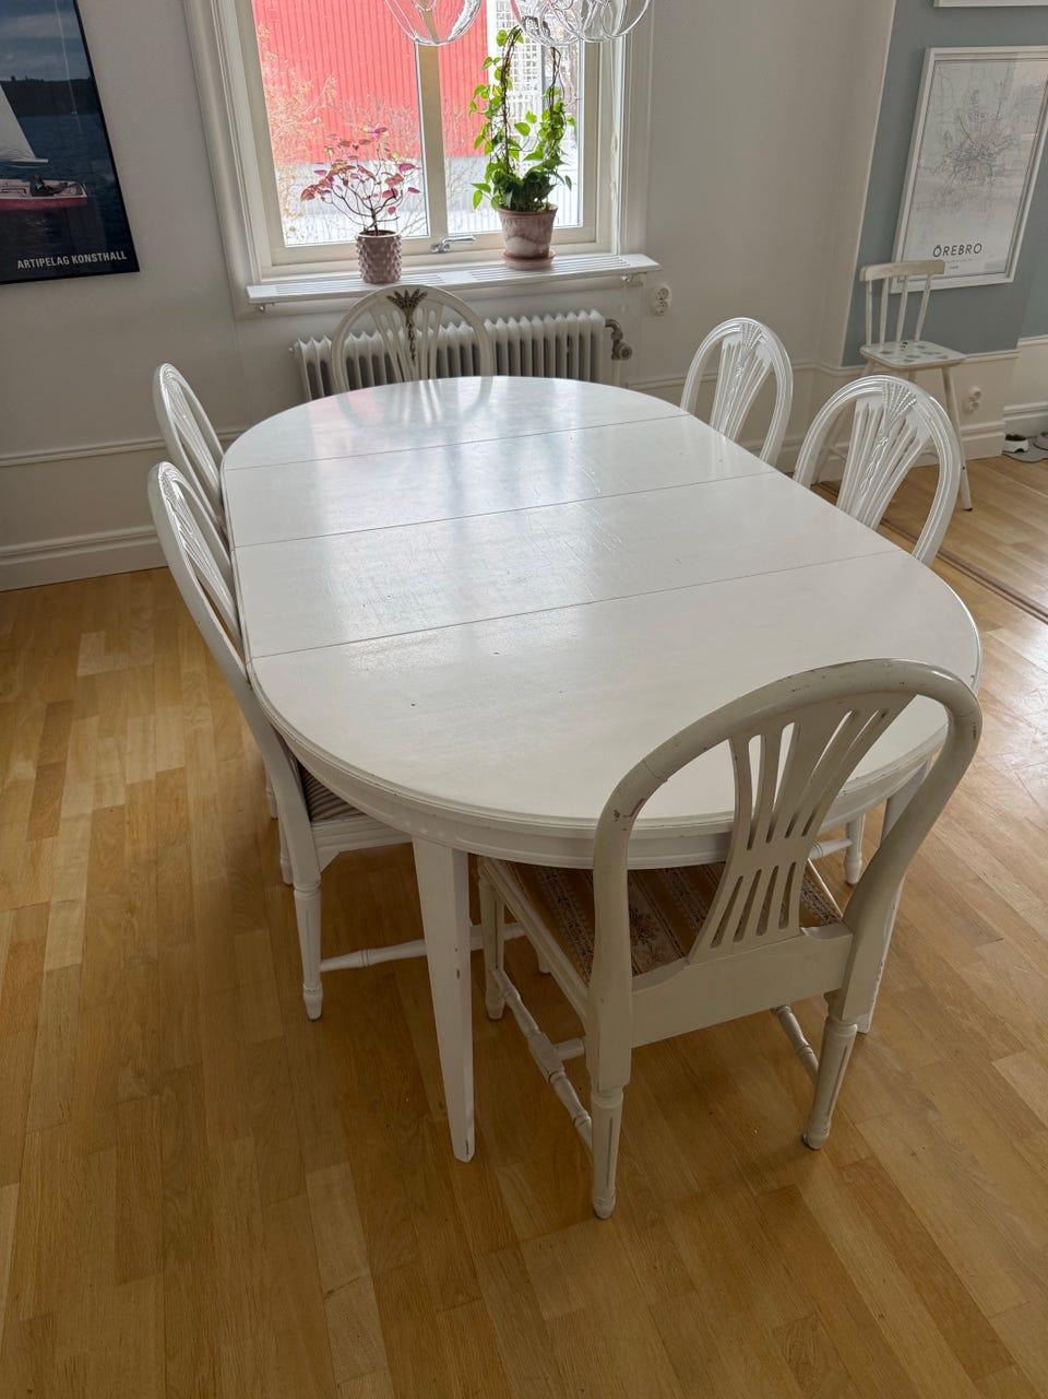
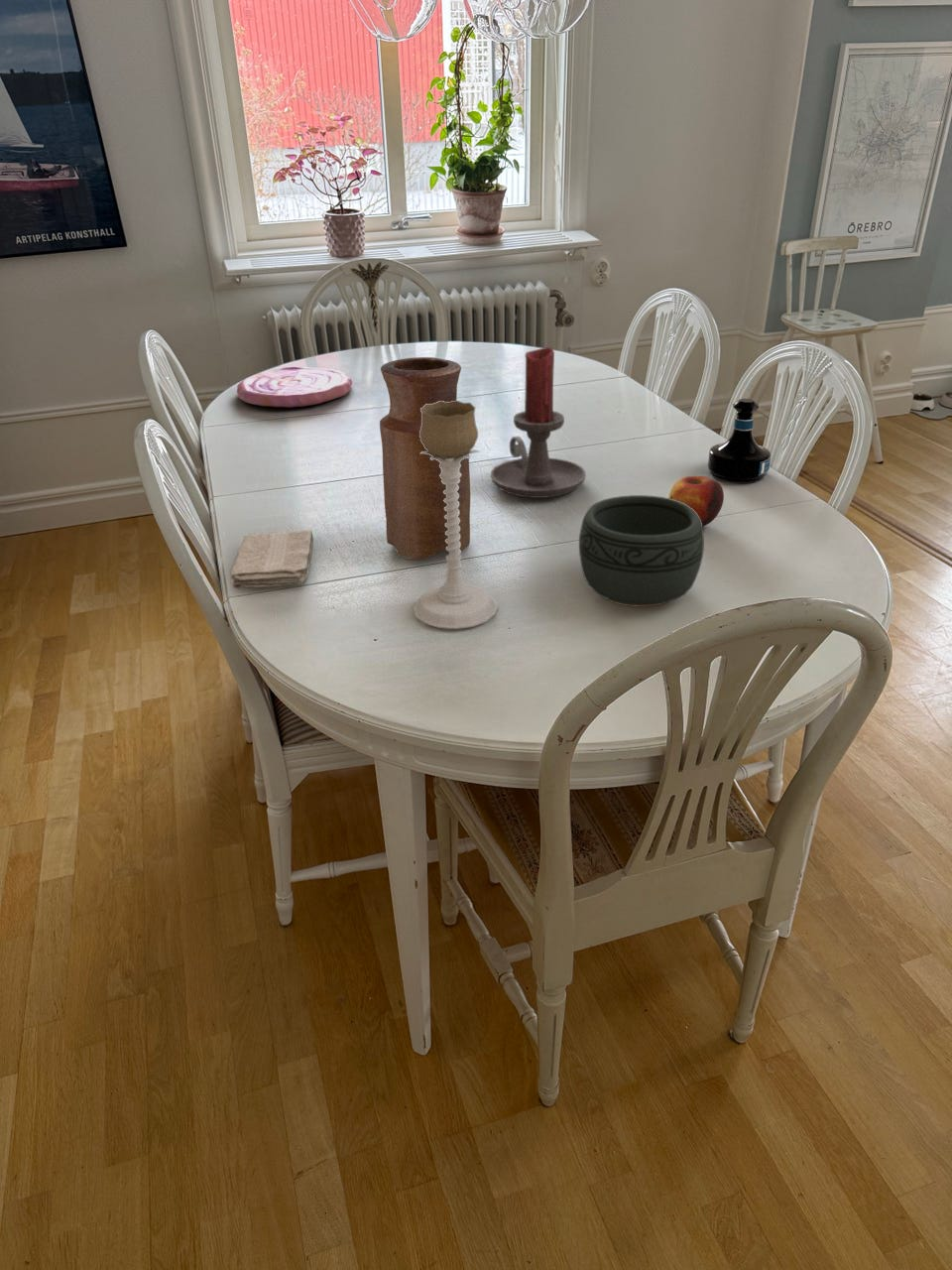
+ washcloth (274, 556)
+ plate (295, 385)
+ tequila bottle (742, 437)
+ apple (694, 501)
+ vase (424, 459)
+ bowl (640, 553)
+ candle holder (451, 514)
+ candle holder (534, 415)
